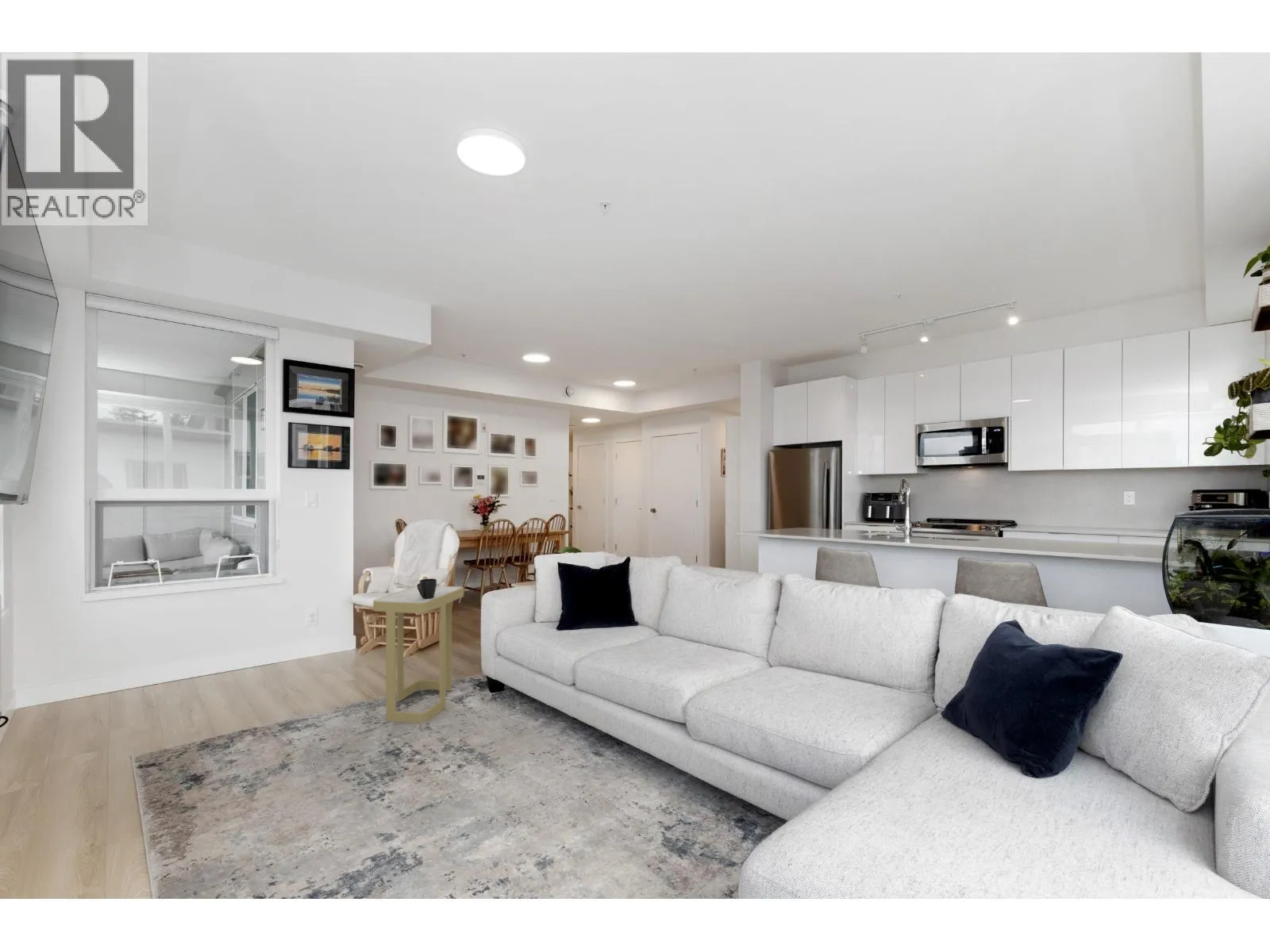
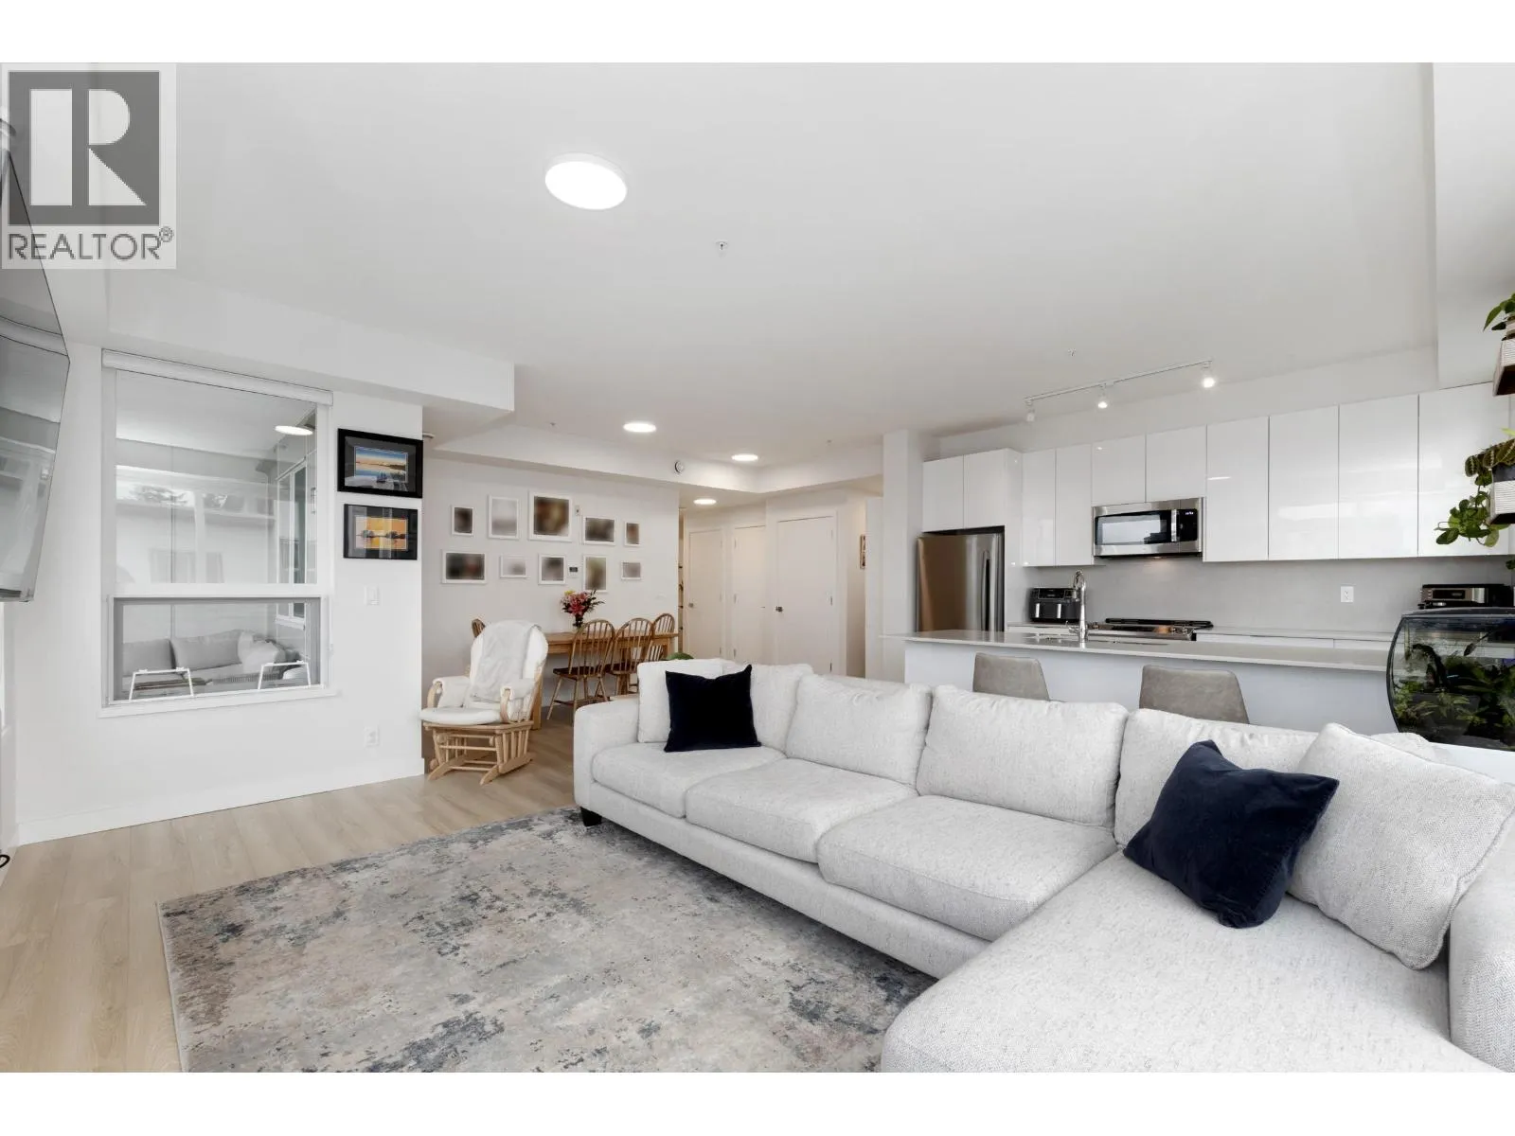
- mug (425, 589)
- side table (403, 649)
